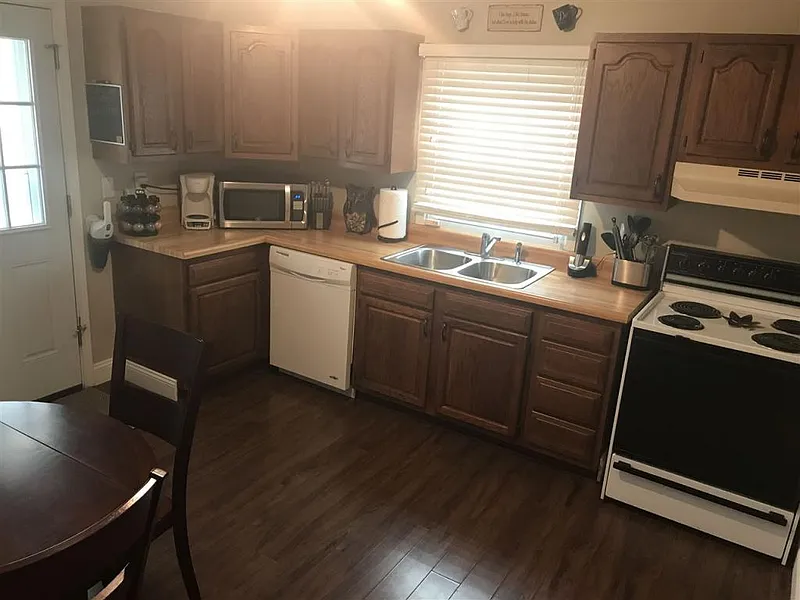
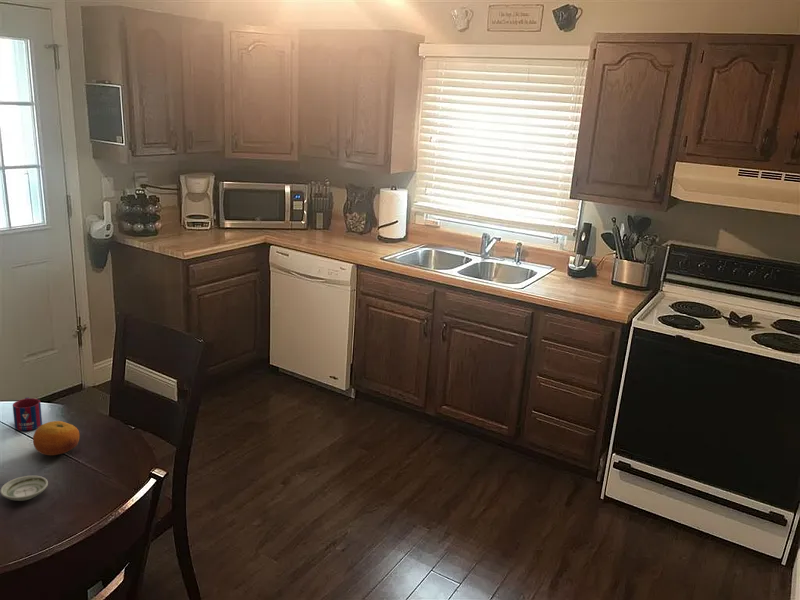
+ fruit (56, 438)
+ mug (28, 411)
+ saucer (24, 490)
